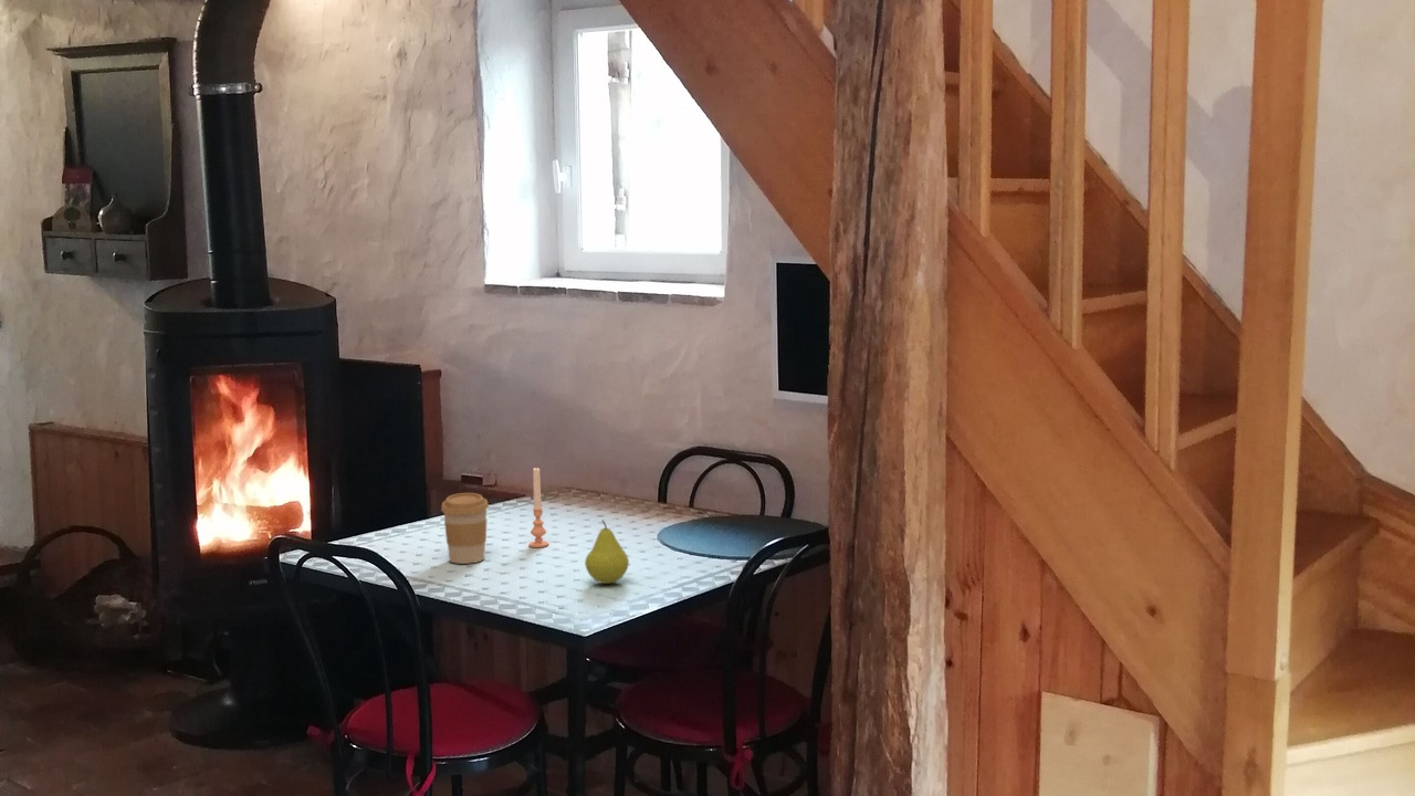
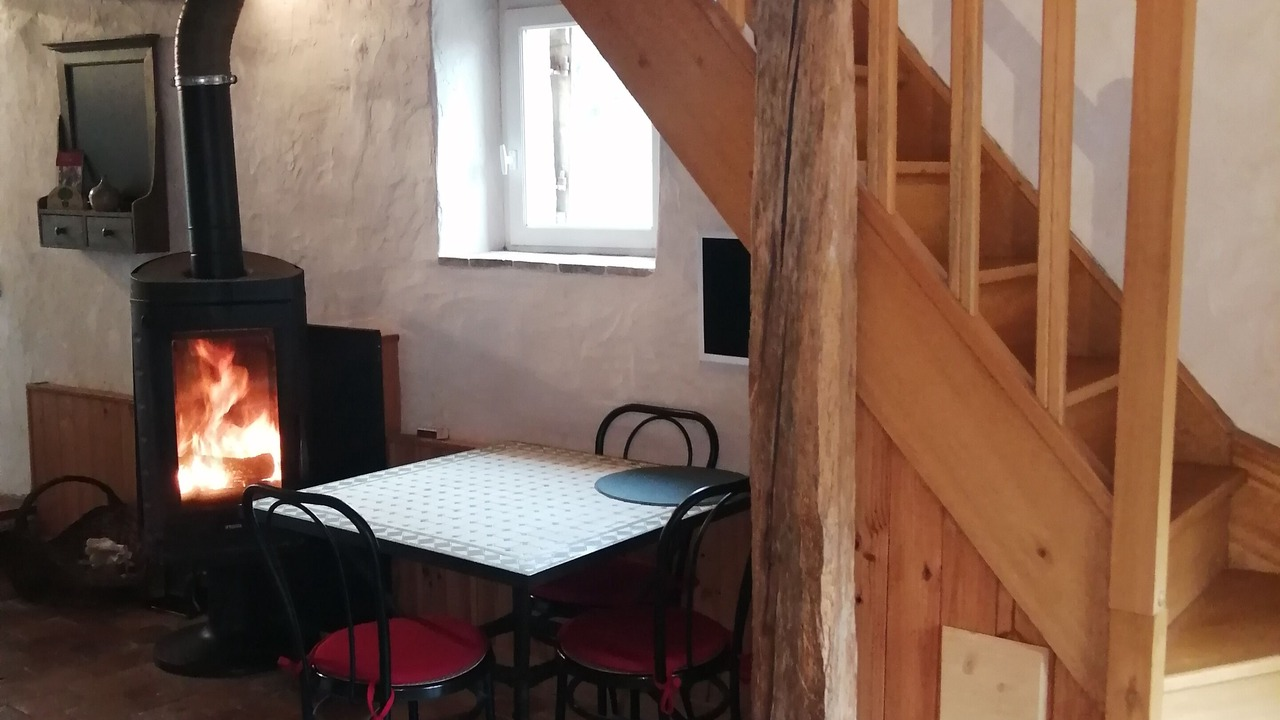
- fruit (606, 551)
- coffee cup (465, 527)
- candle (537, 506)
